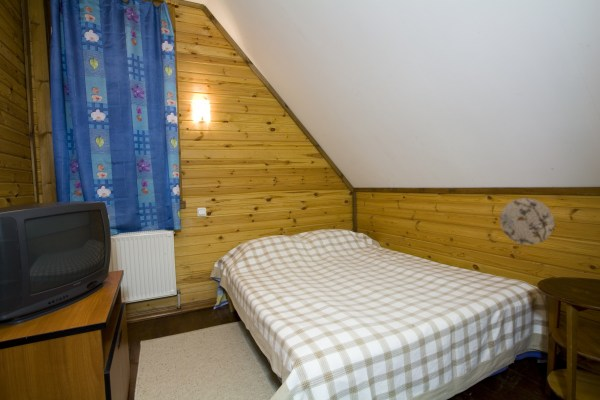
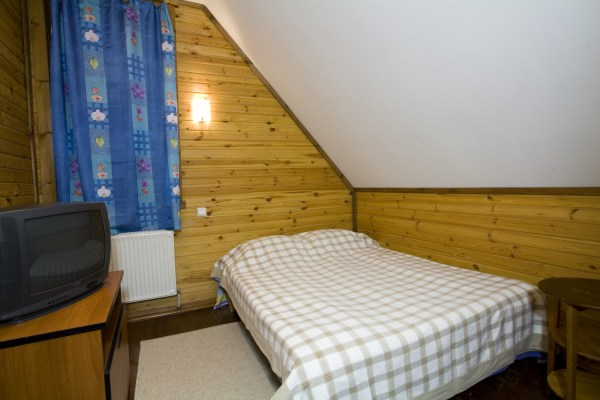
- decorative plate (525, 221)
